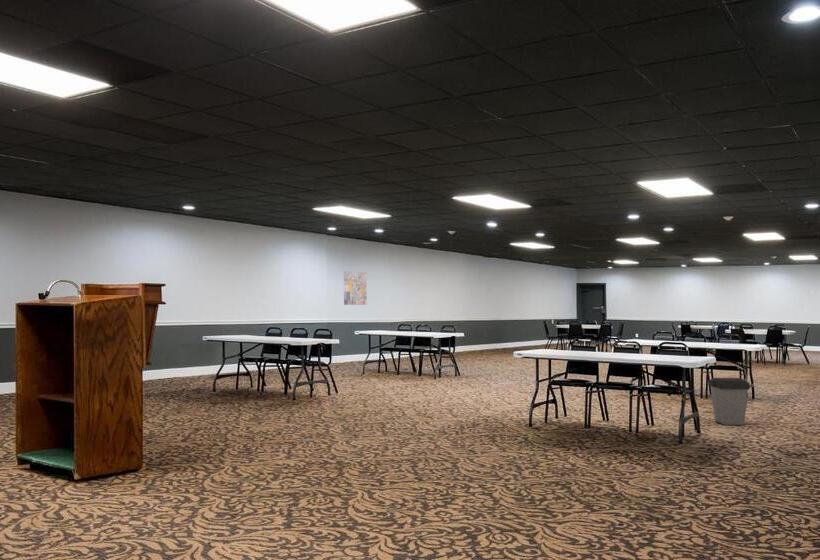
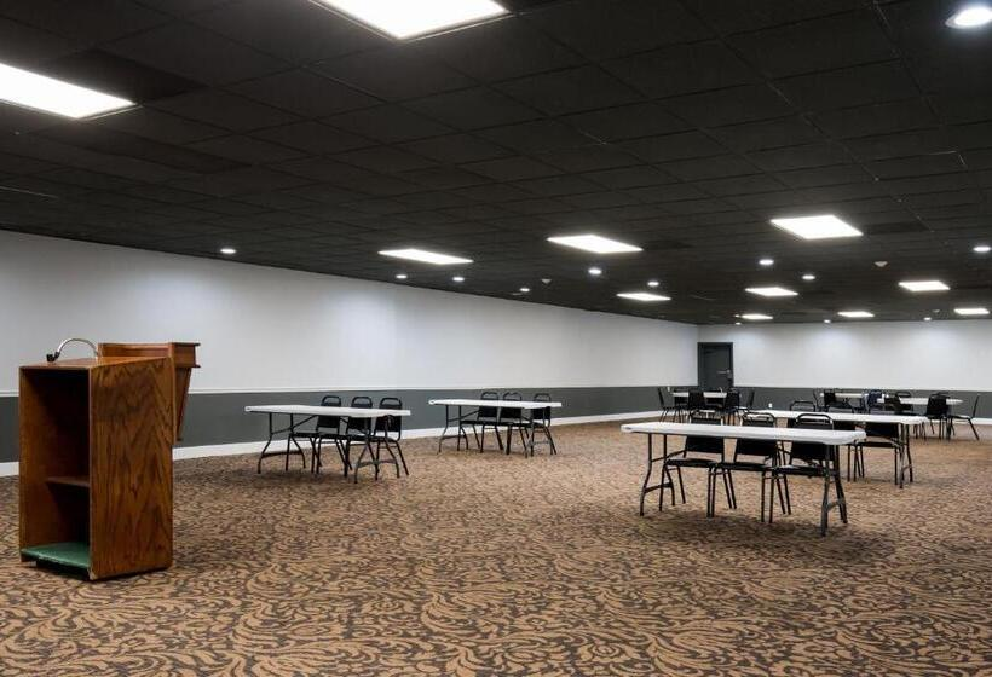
- trash can (727, 400)
- wall art (355, 288)
